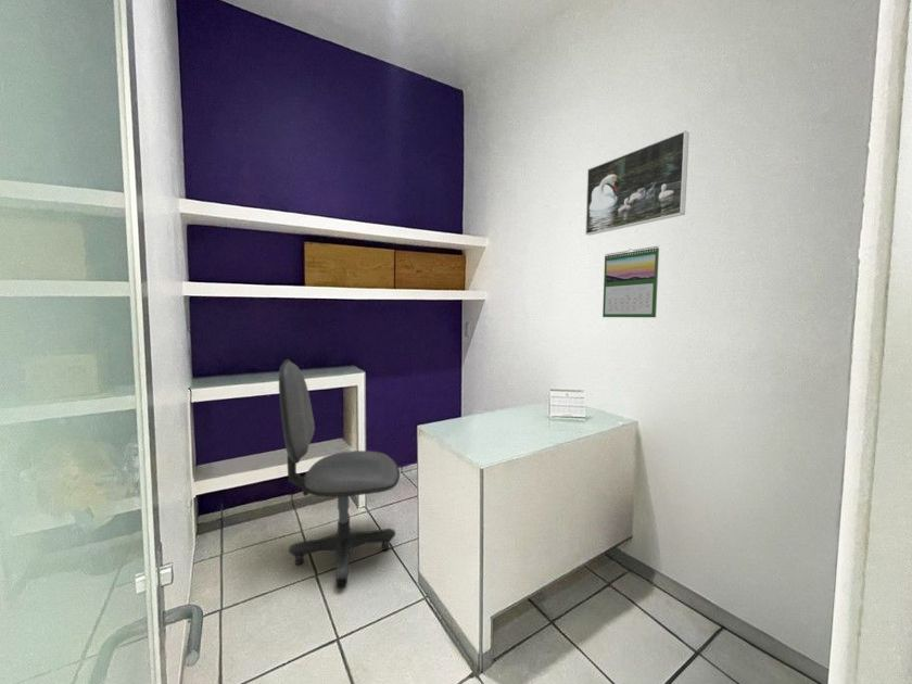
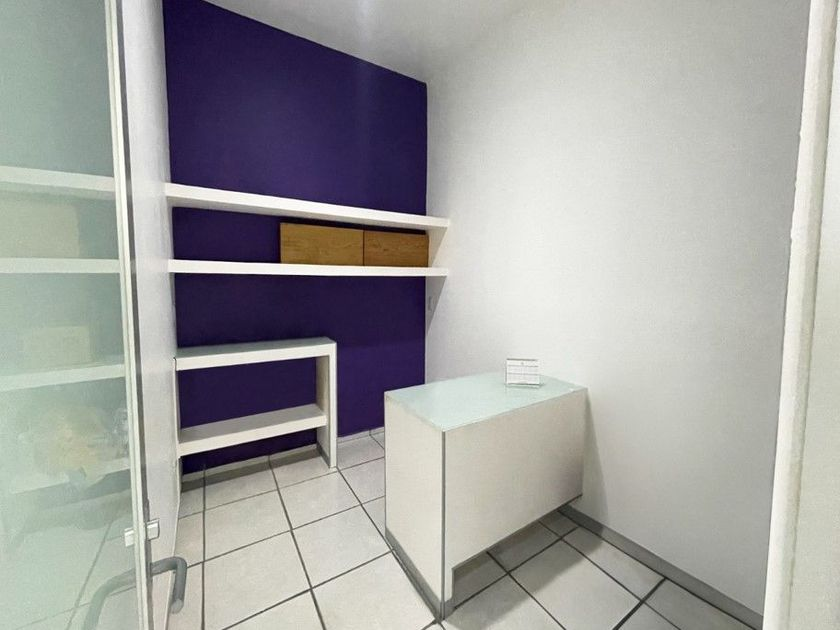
- office chair (343, 458)
- calendar (629, 283)
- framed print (631, 189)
